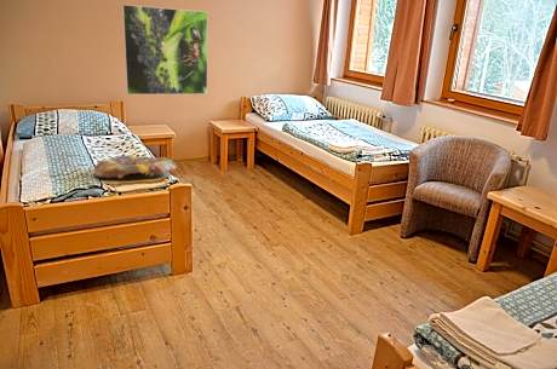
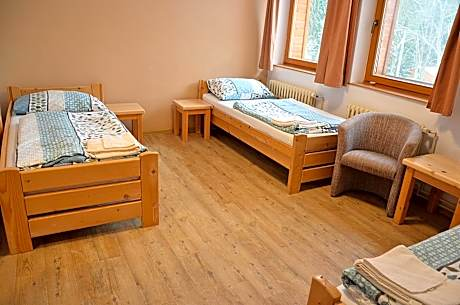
- cushion (134, 165)
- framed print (167, 52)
